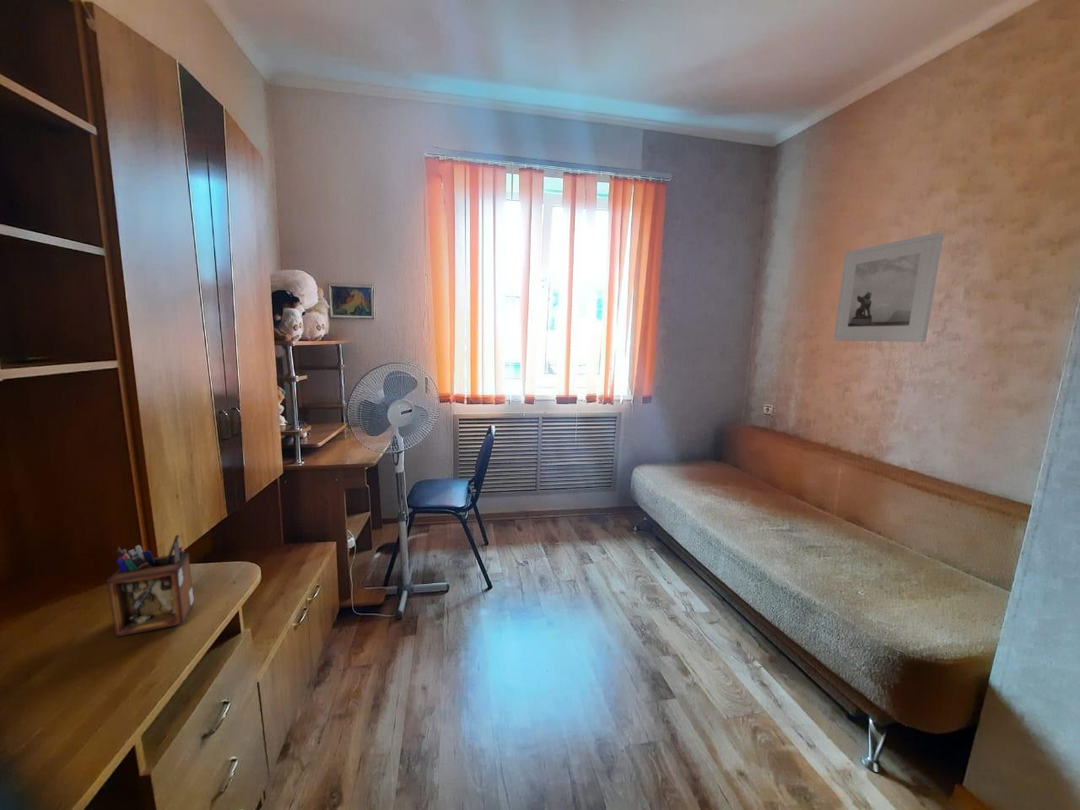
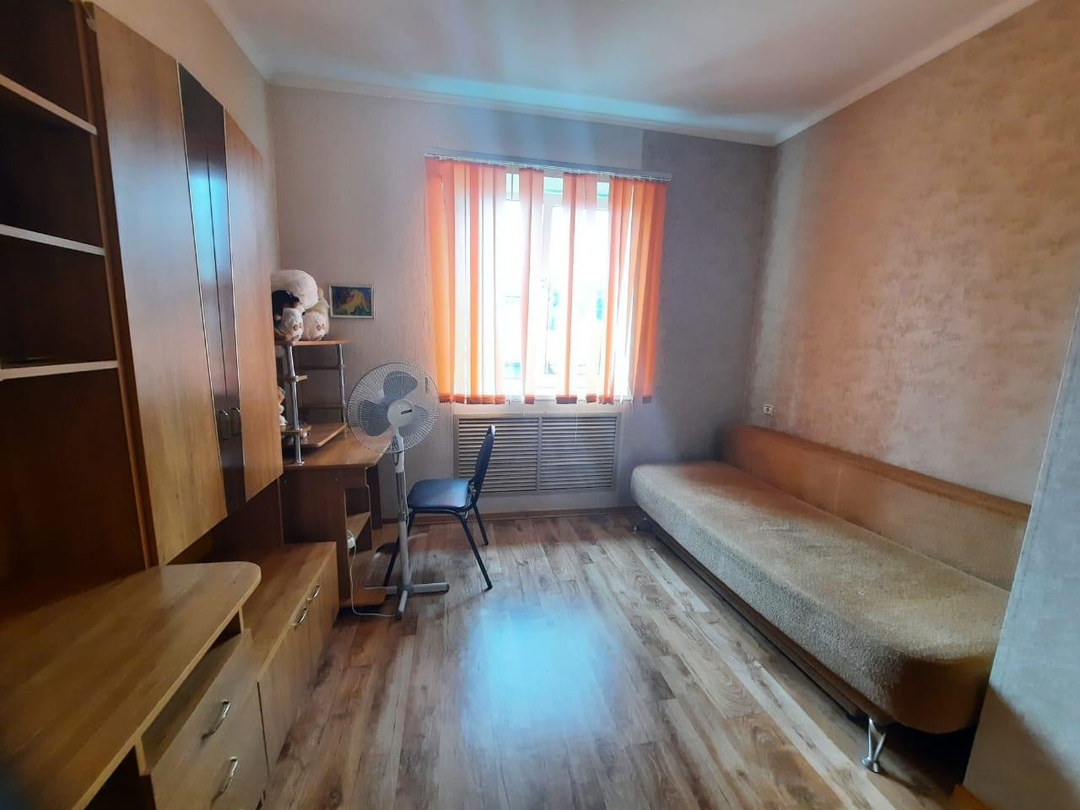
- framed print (881, 292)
- desk organizer (152, 582)
